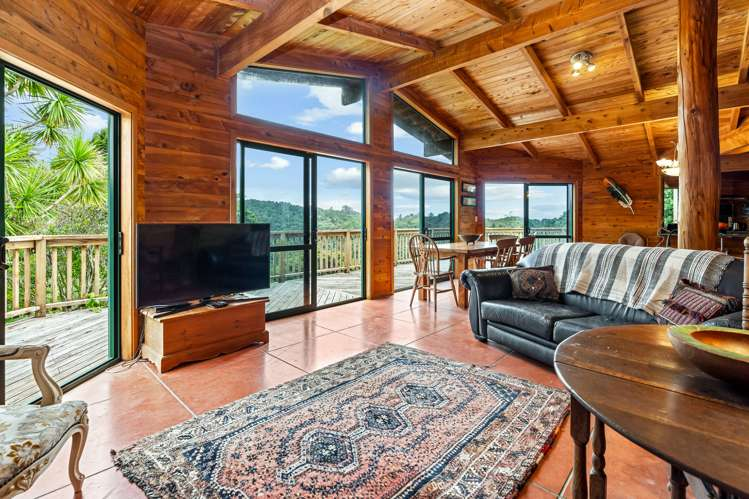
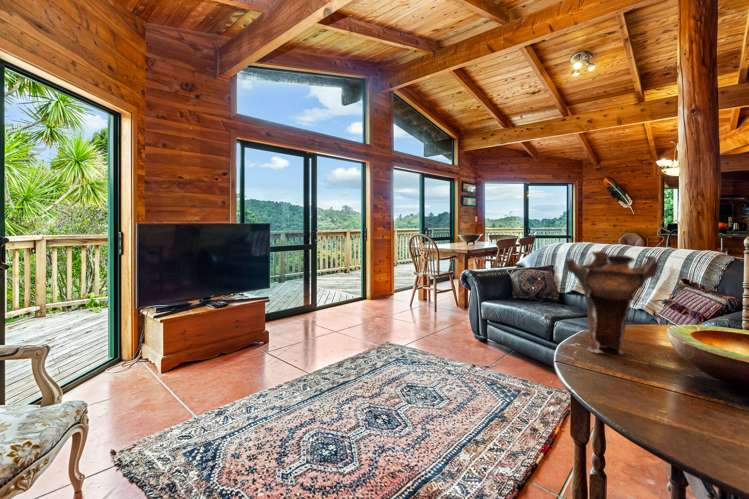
+ vase (609, 302)
